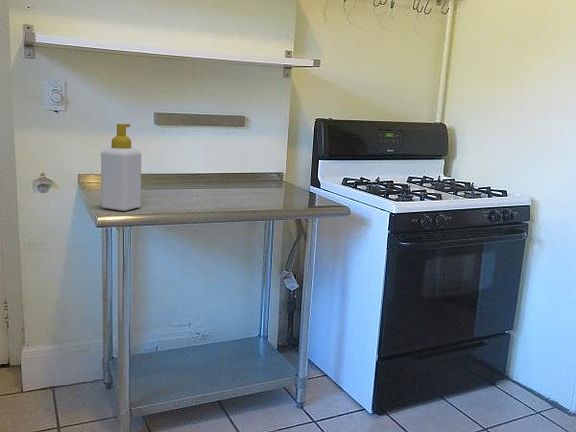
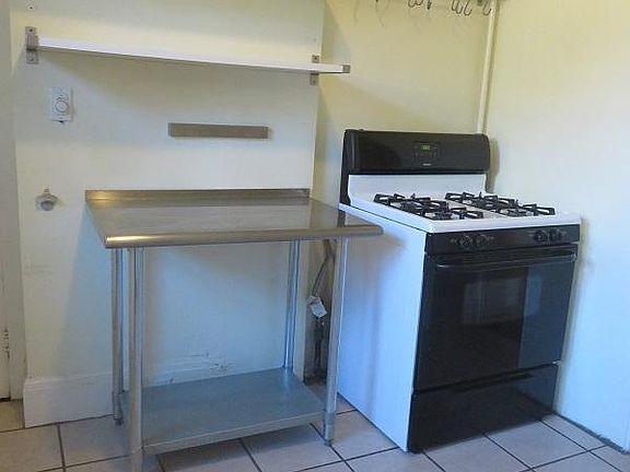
- soap bottle (121, 166)
